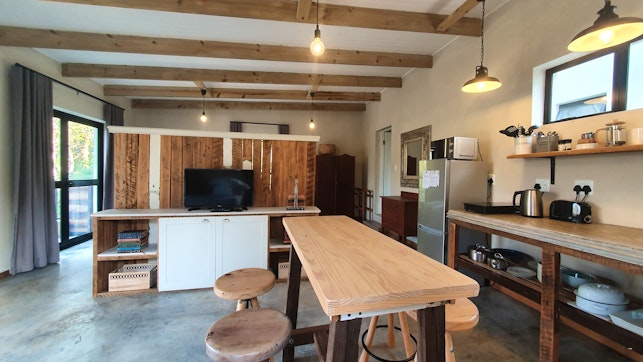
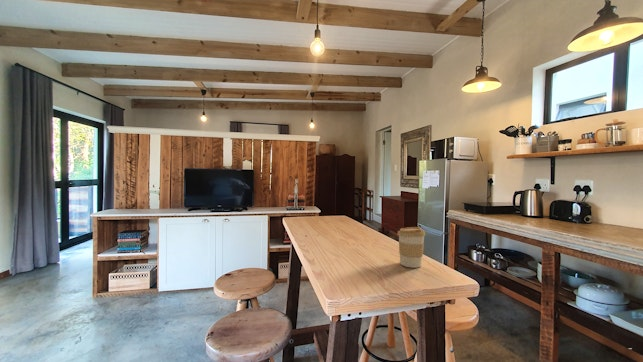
+ coffee cup (410, 245)
